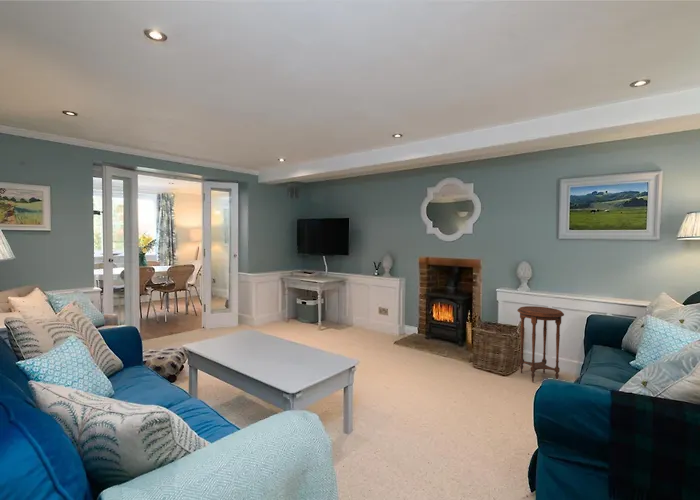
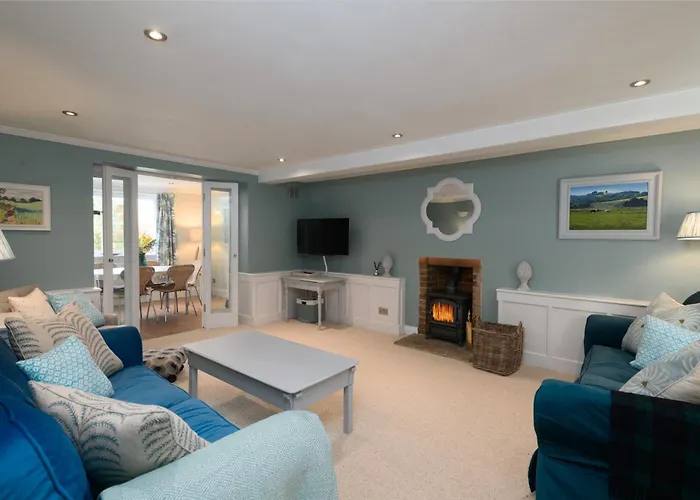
- side table (543, 343)
